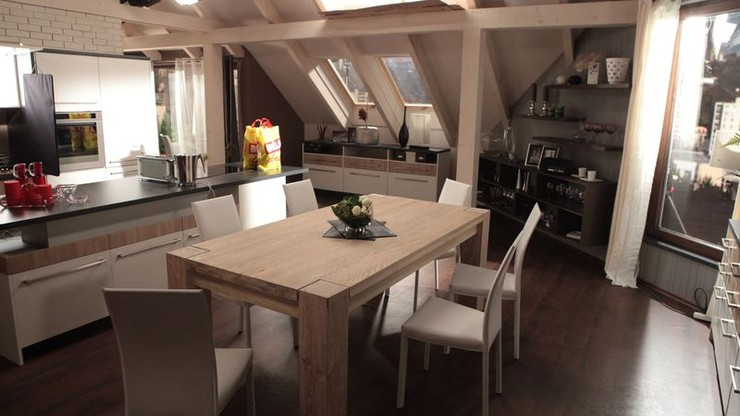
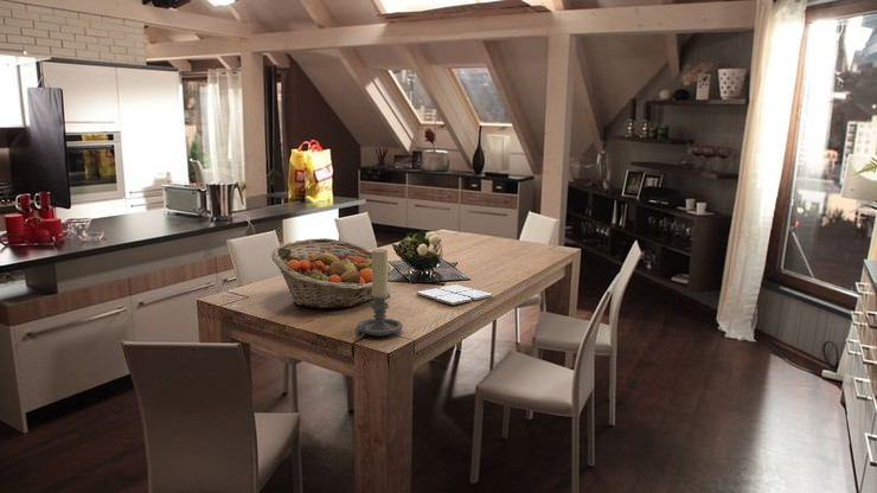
+ fruit basket (333, 270)
+ candle holder (376, 290)
+ drink coaster (454, 294)
